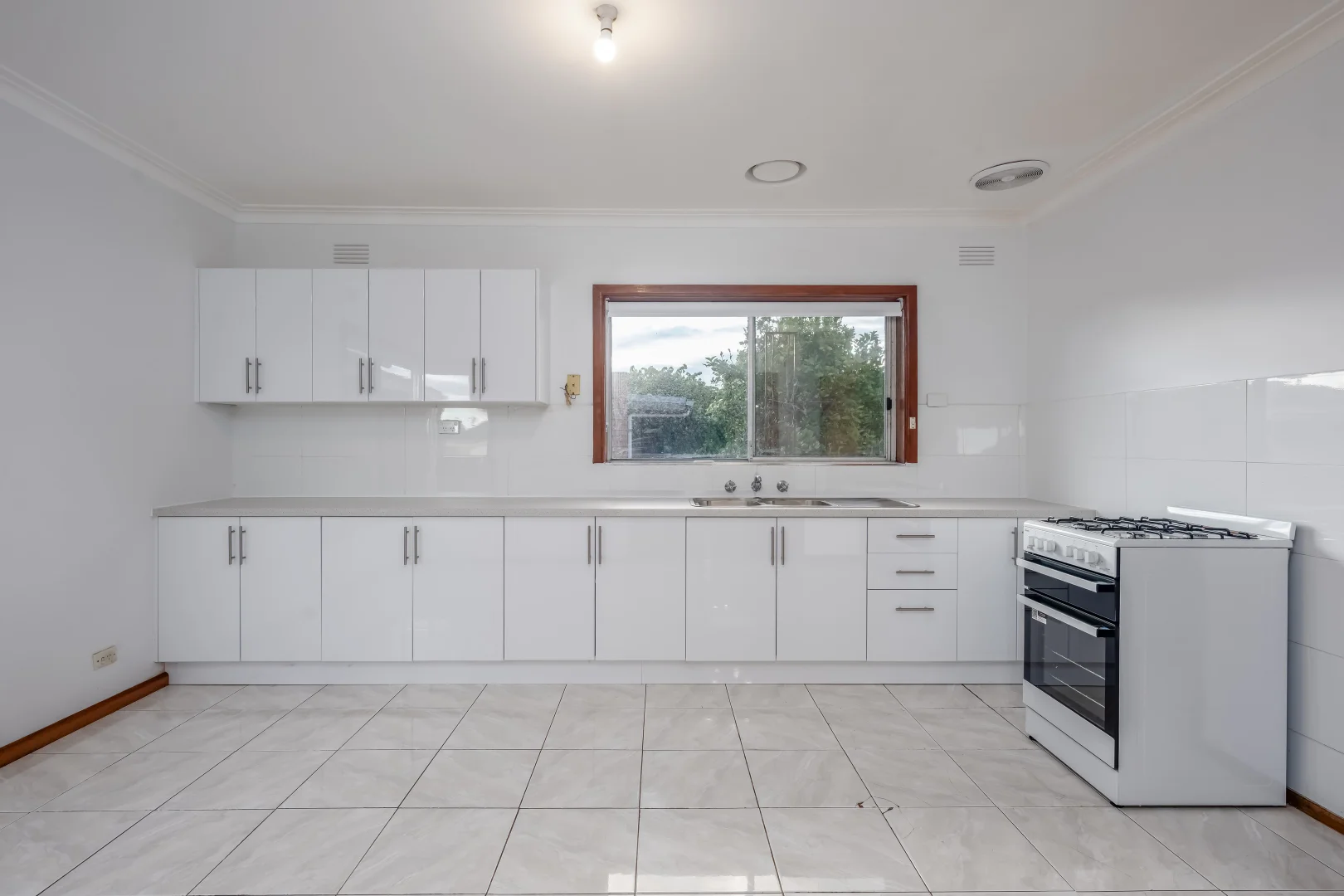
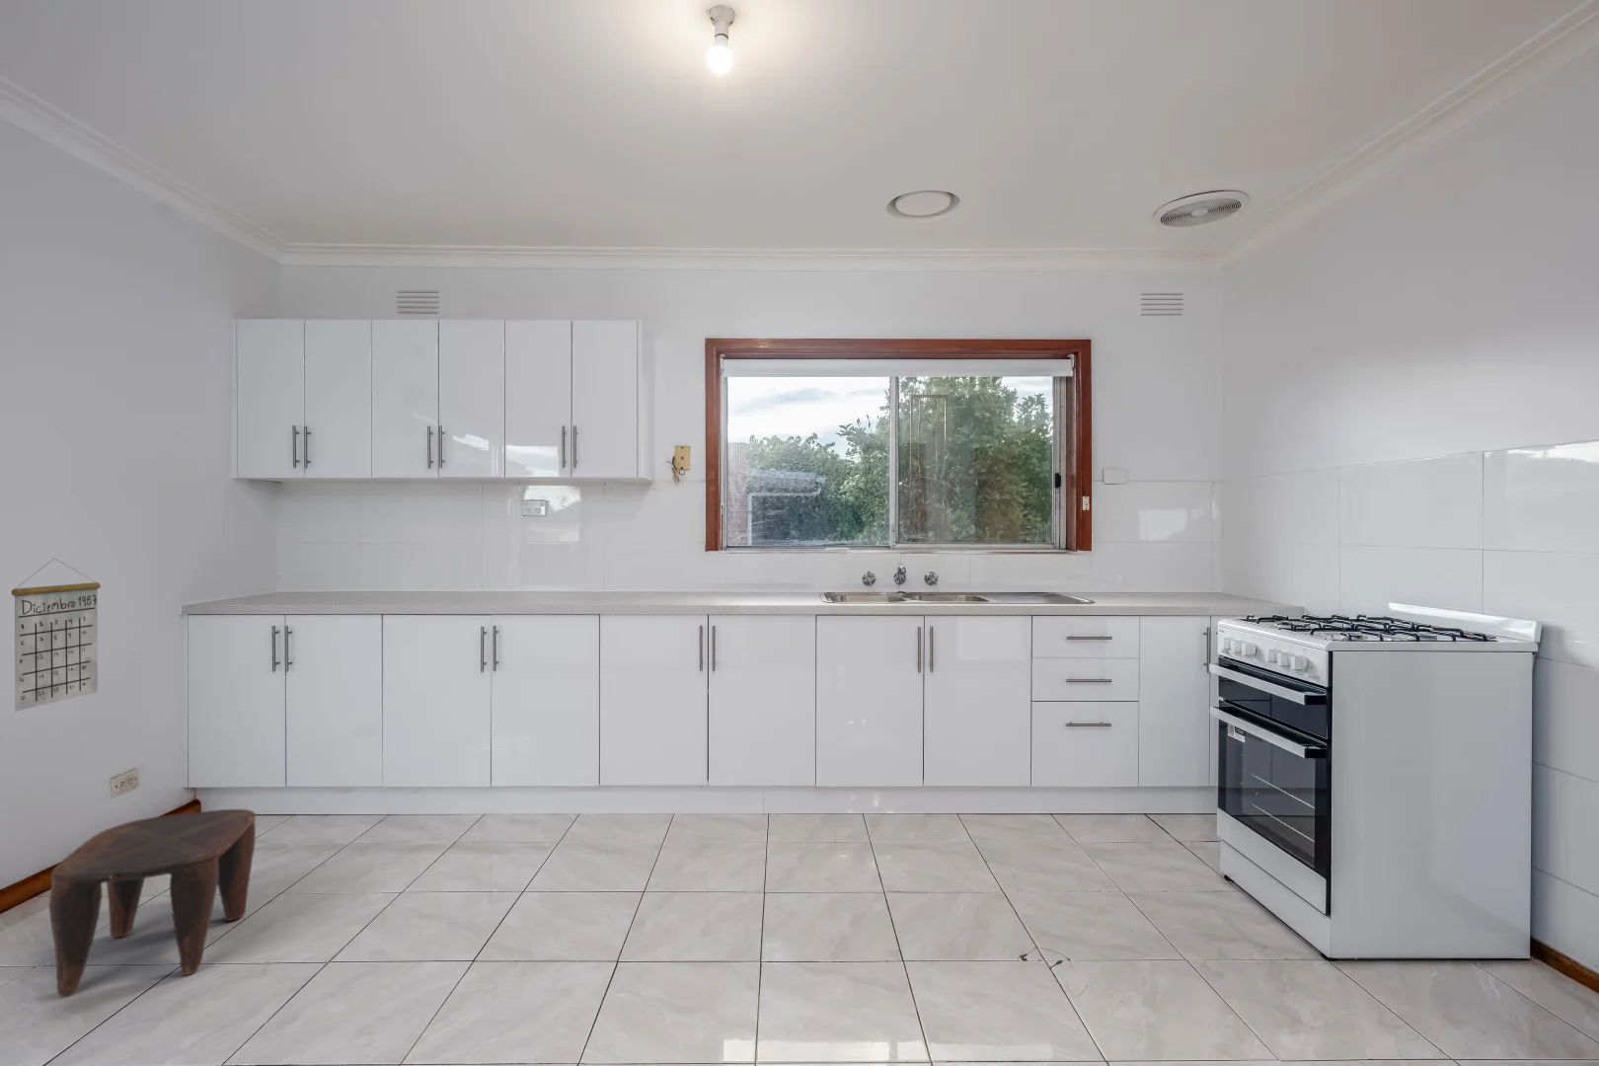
+ stool (170, 893)
+ calendar (58, 628)
